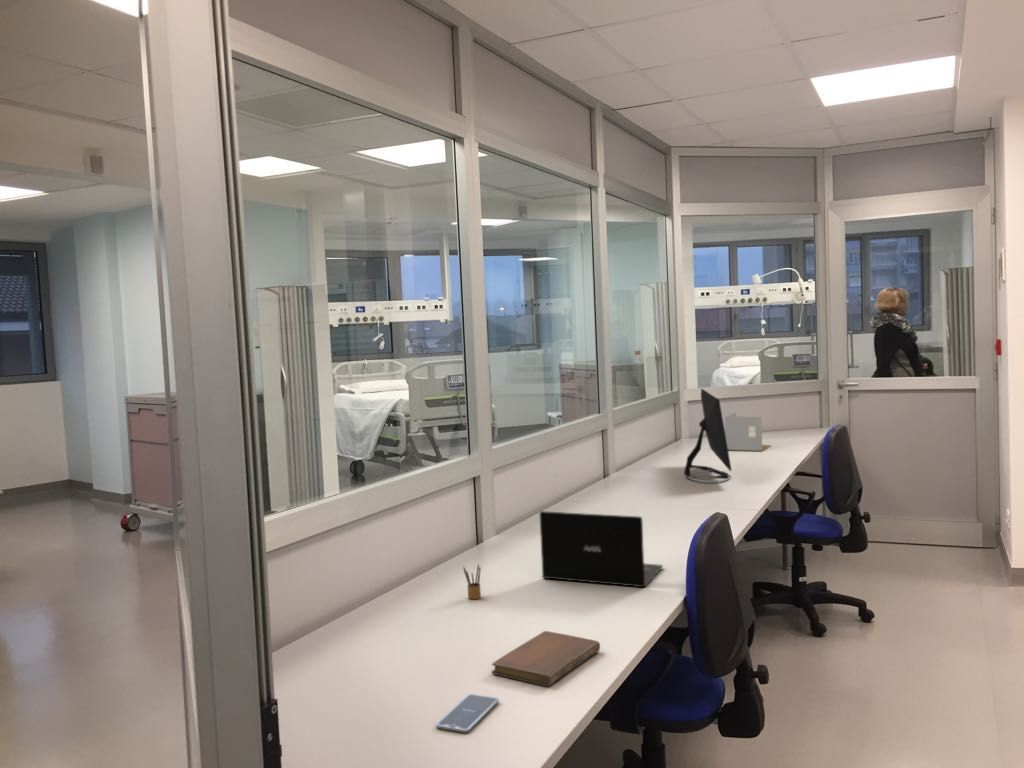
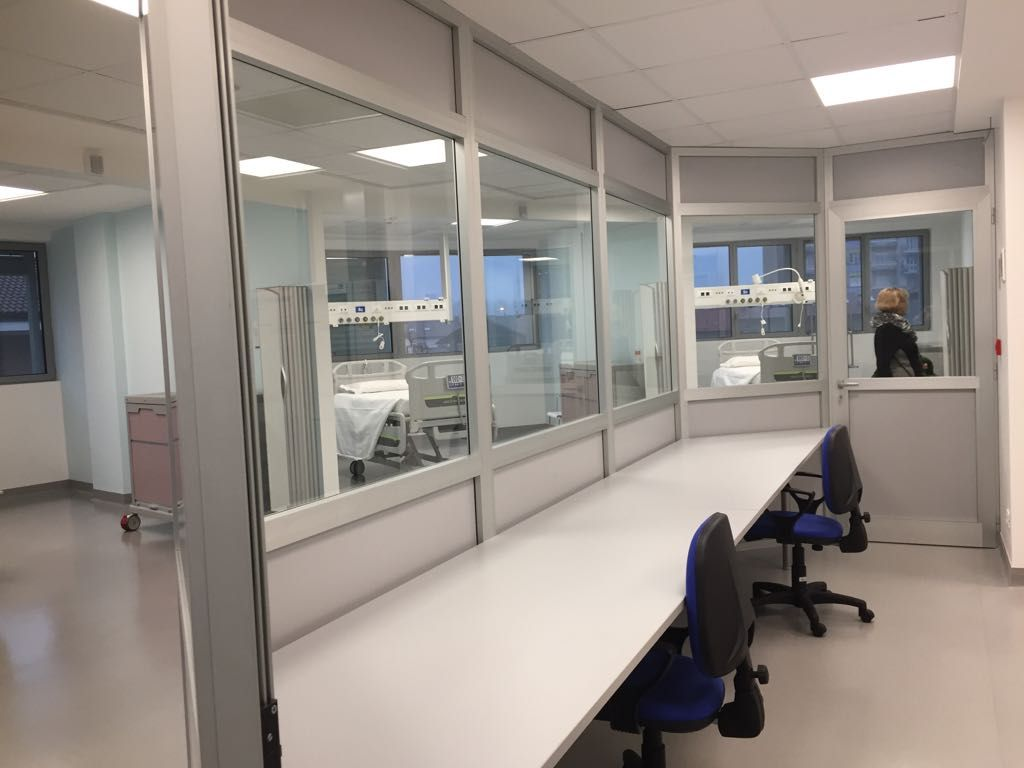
- notebook (547, 656)
- pencil box (473, 581)
- smartphone (468, 712)
- laptop (602, 540)
- computer monitor (715, 435)
- binder (748, 431)
